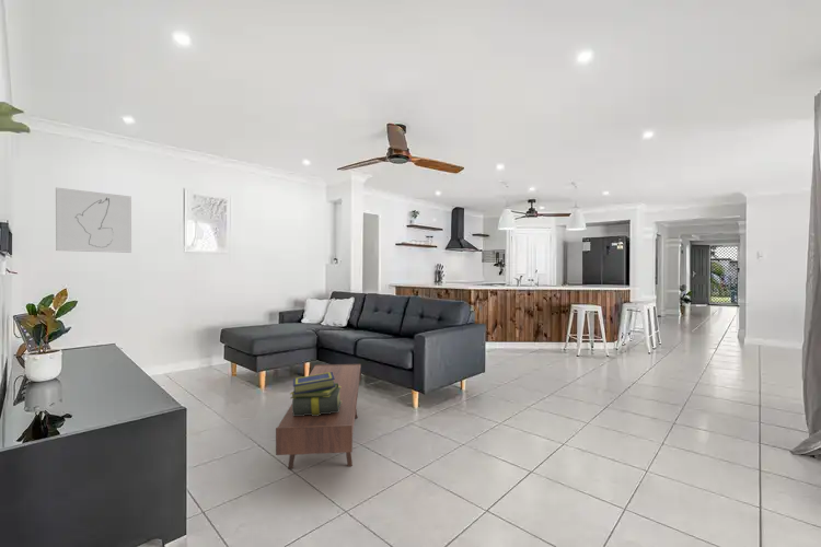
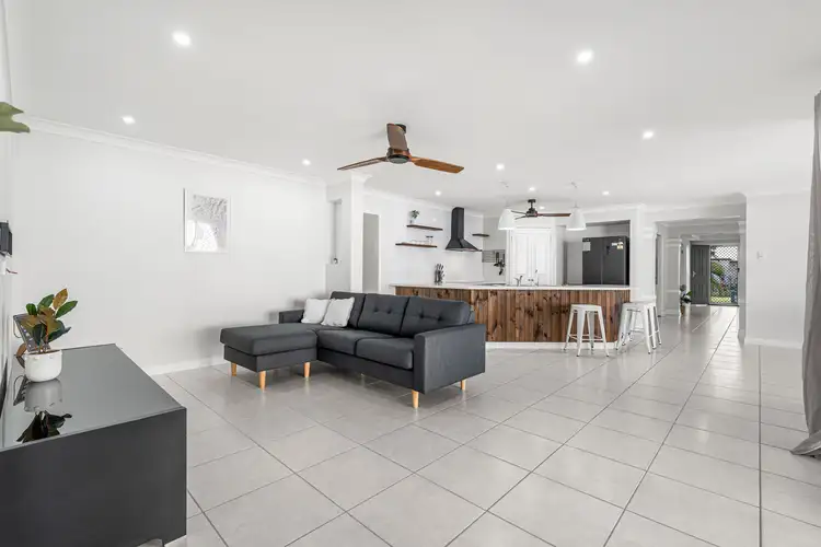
- wall art (95, 222)
- coffee table (328, 414)
- stack of books (315, 392)
